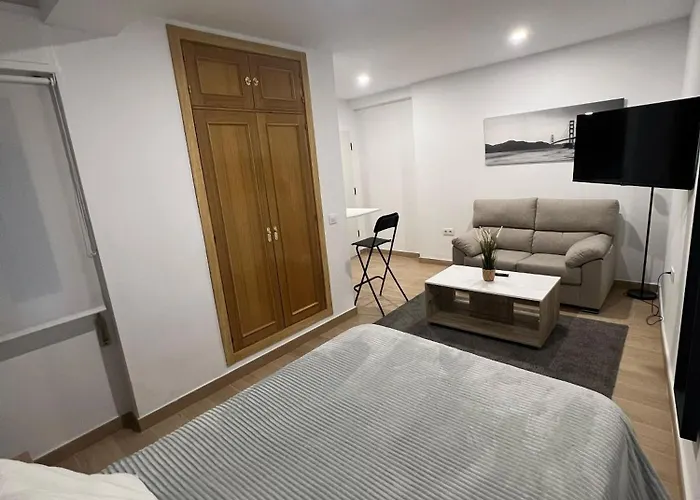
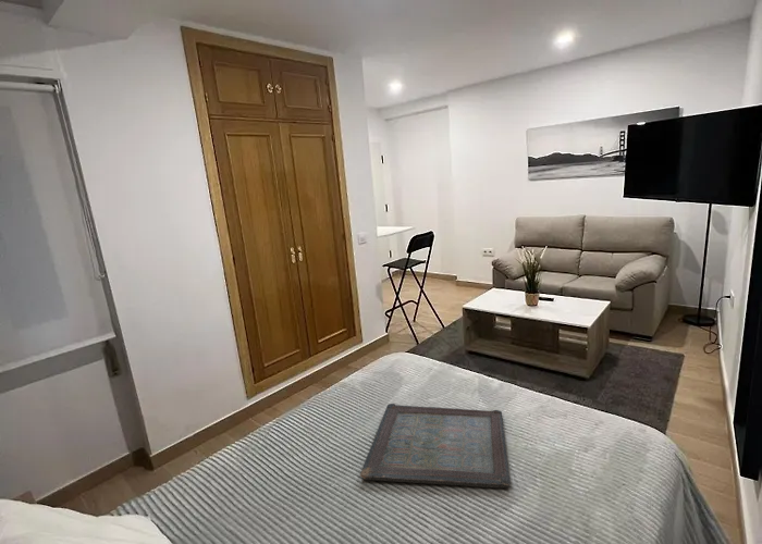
+ serving tray (438, 440)
